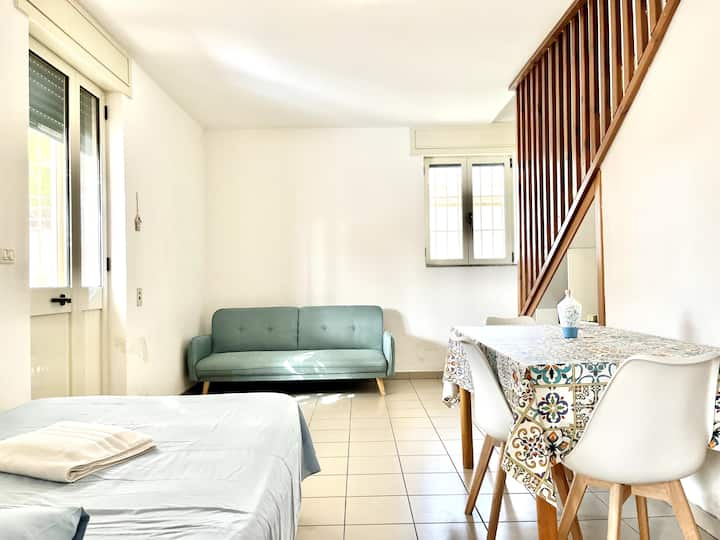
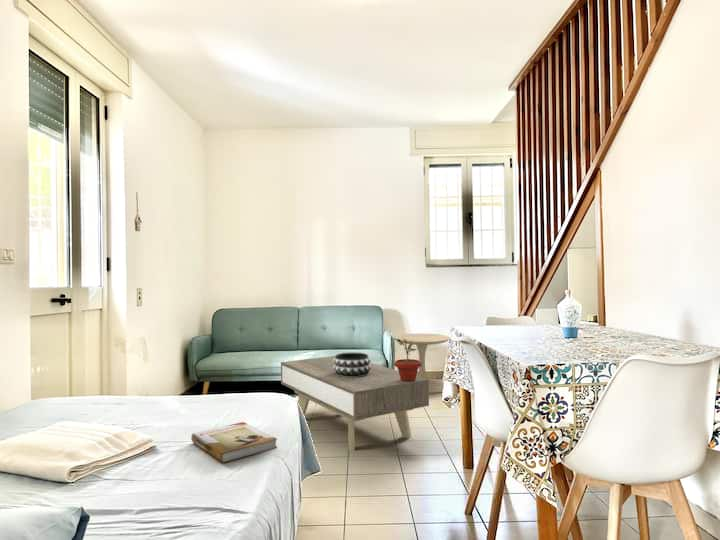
+ side table (422, 361)
+ book (233, 440)
+ potted plant (407, 358)
+ decorative bowl (351, 364)
+ coffee table (350, 398)
